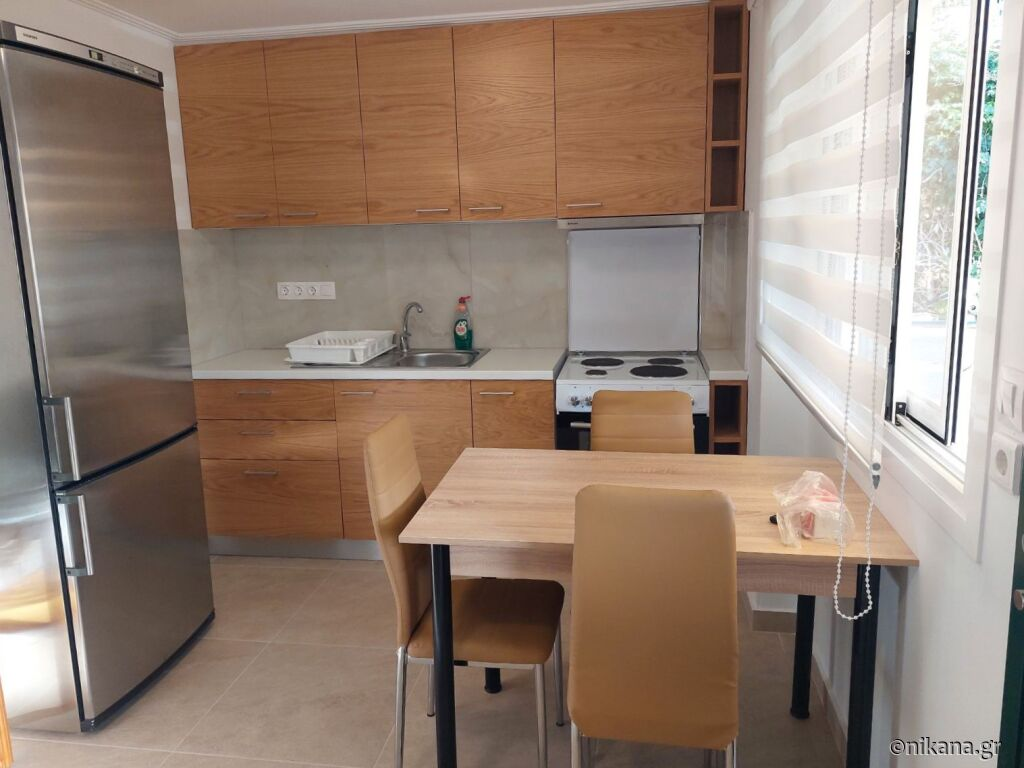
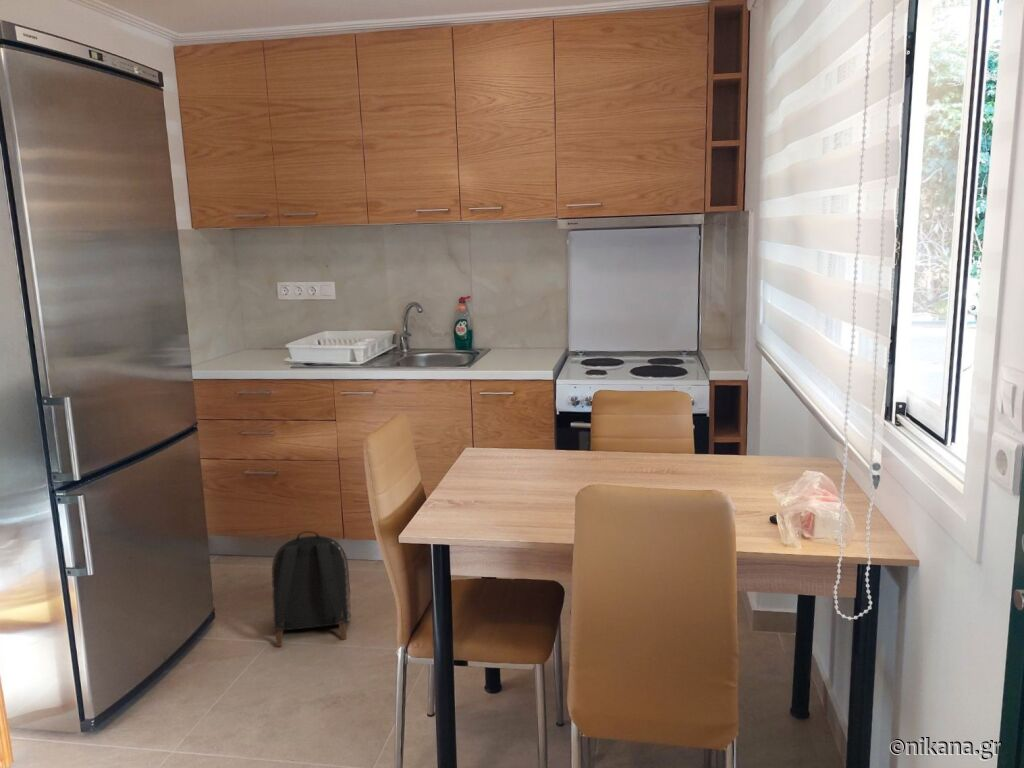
+ backpack (310, 581)
